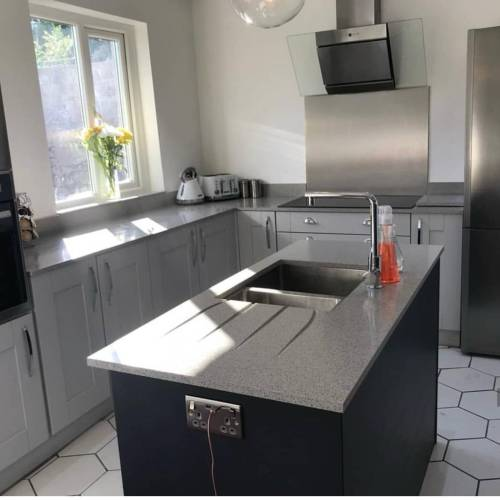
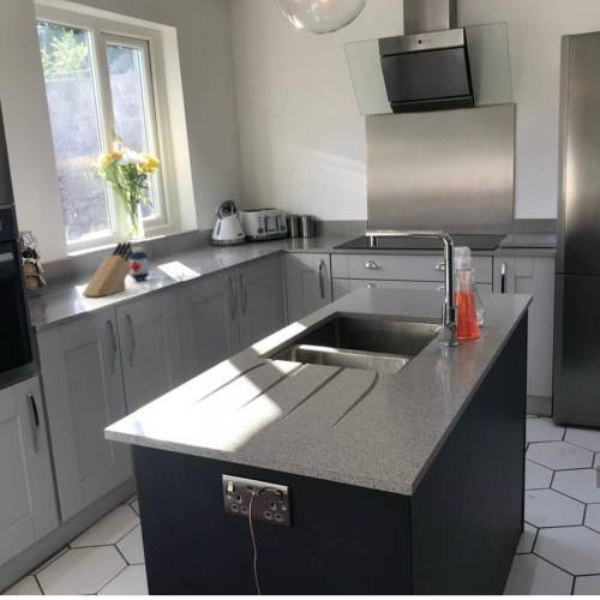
+ medicine bottle (139, 264)
+ knife block (109, 268)
